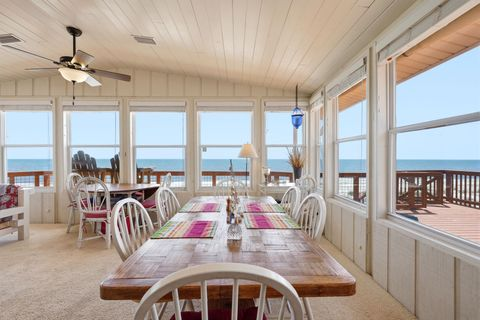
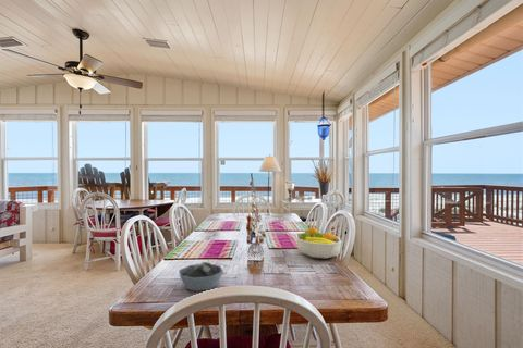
+ bowl (200, 273)
+ fruit bowl (317, 241)
